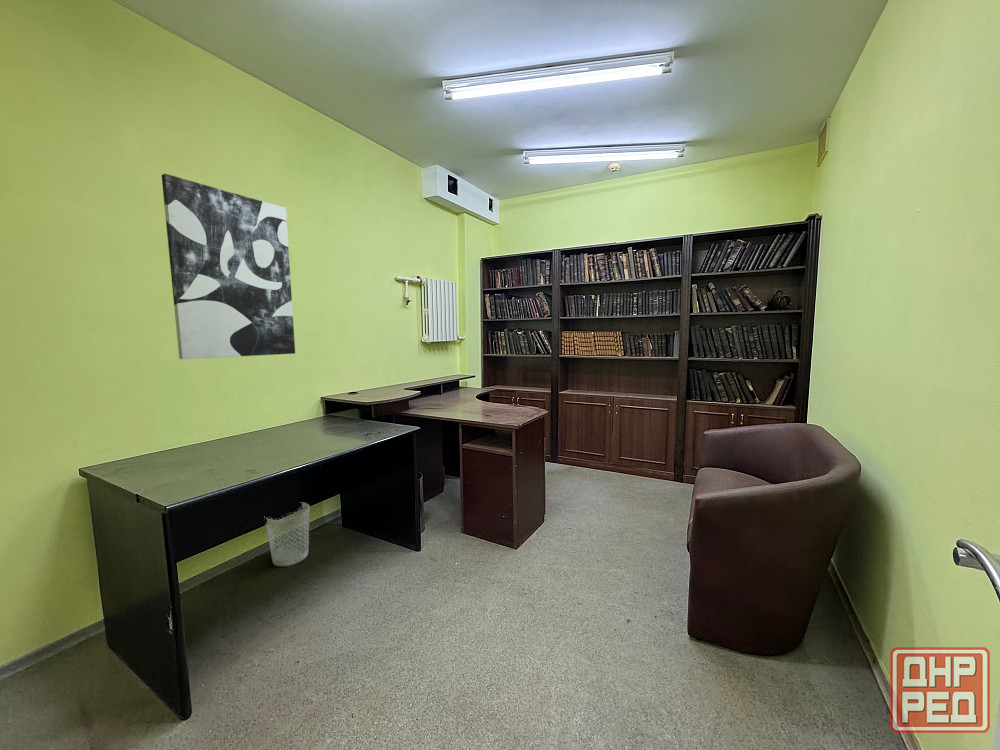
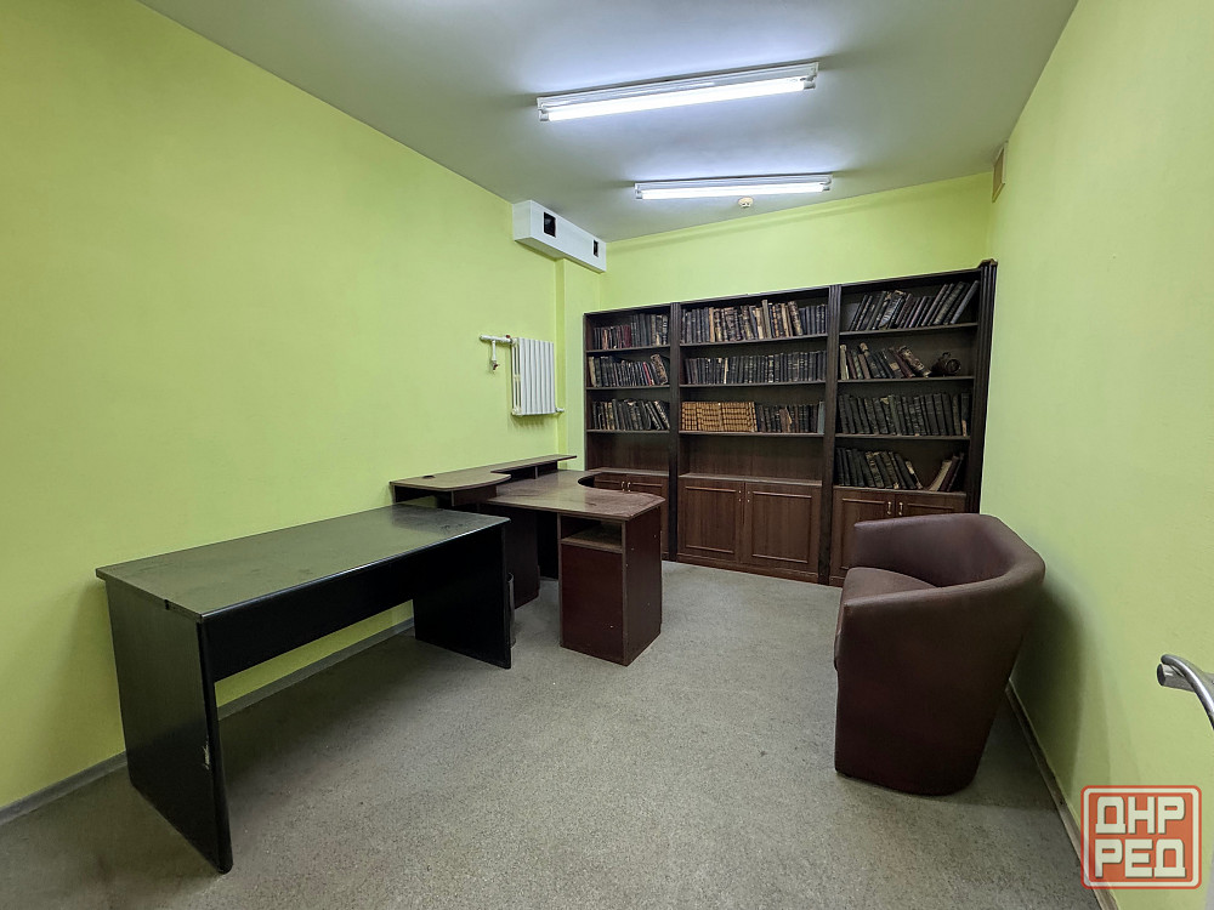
- wall art (237, 276)
- wastebasket (289, 534)
